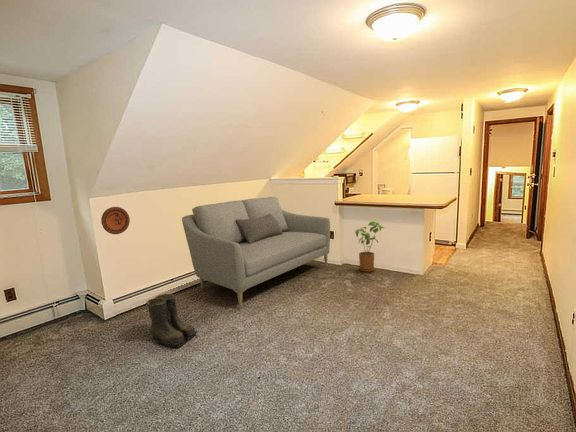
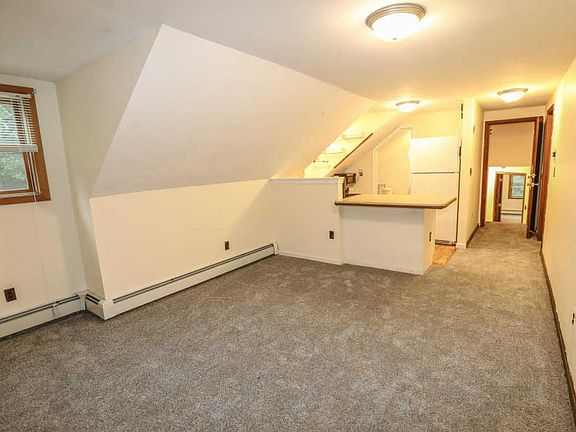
- sofa (260, 239)
- boots (170, 318)
- house plant (367, 244)
- decorative plate (115, 220)
